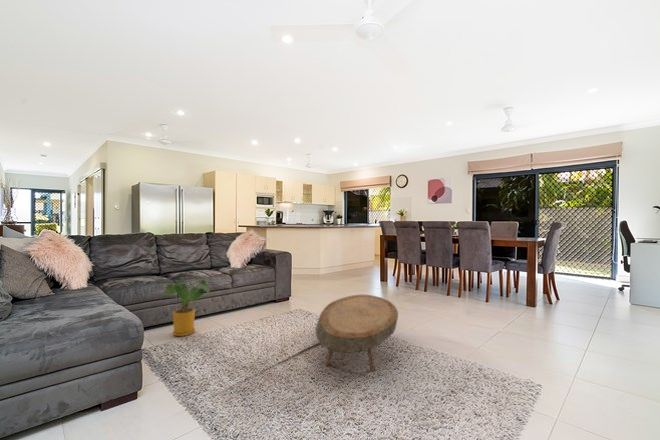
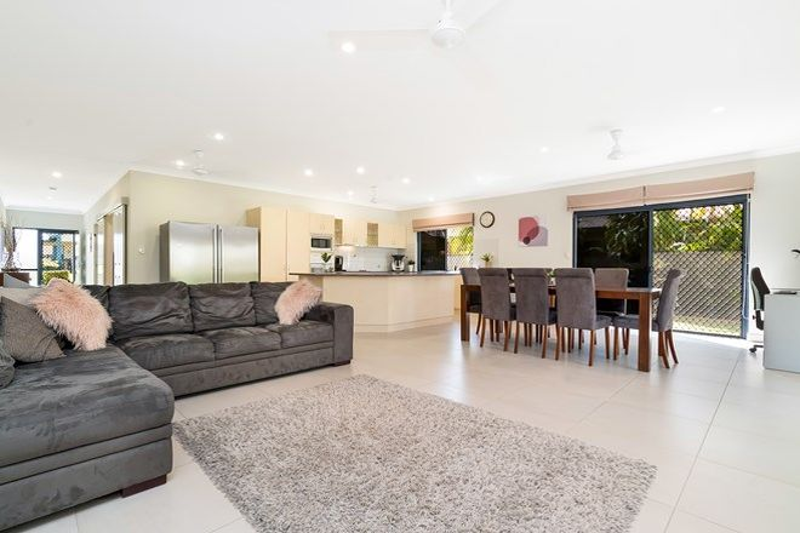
- house plant (186, 304)
- coffee table (358, 329)
